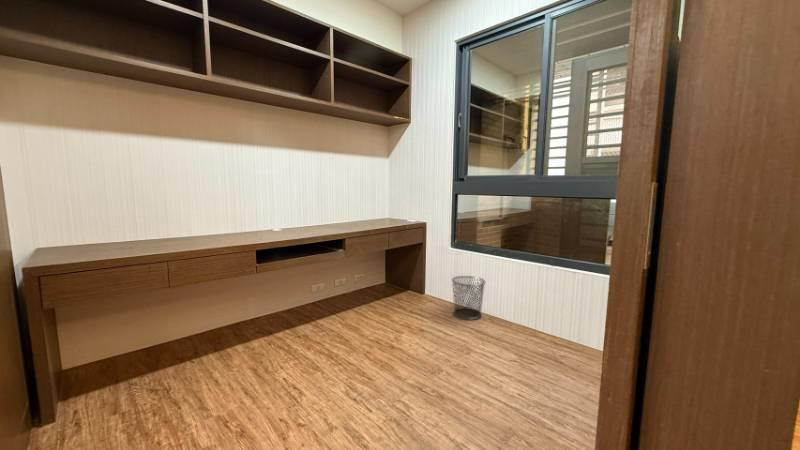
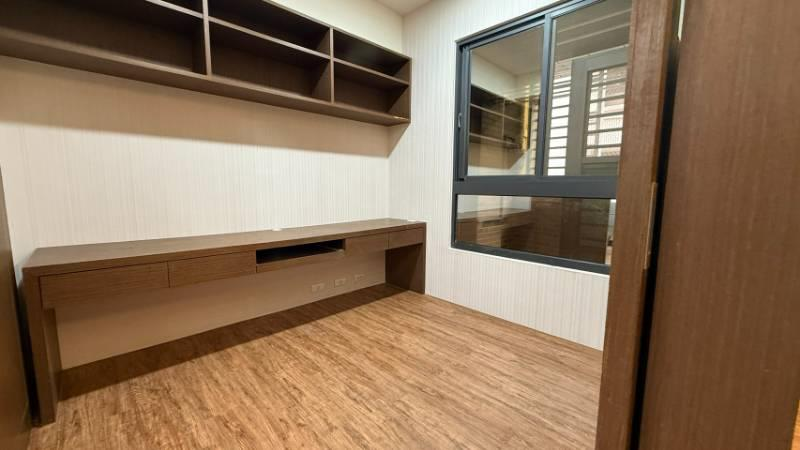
- waste bin (467, 297)
